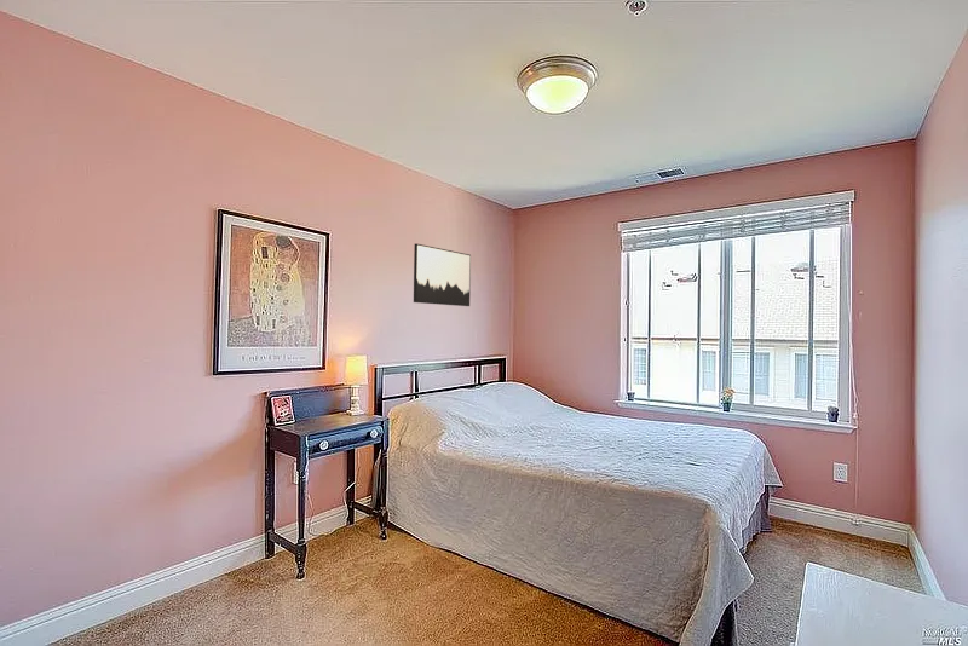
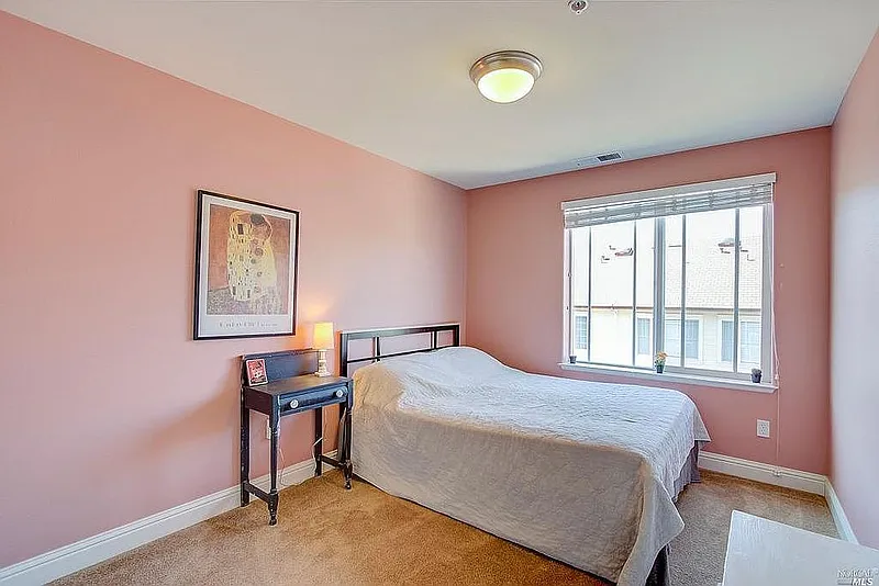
- wall art (443, 277)
